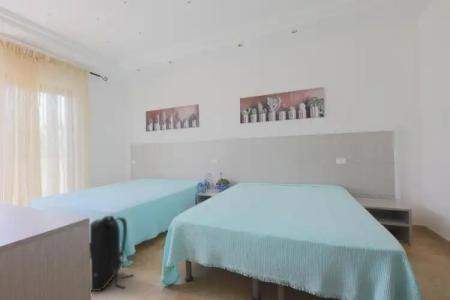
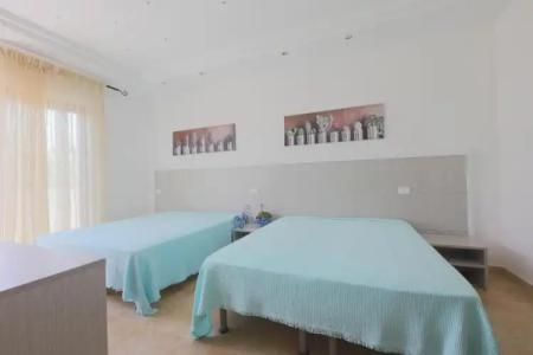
- backpack (106, 249)
